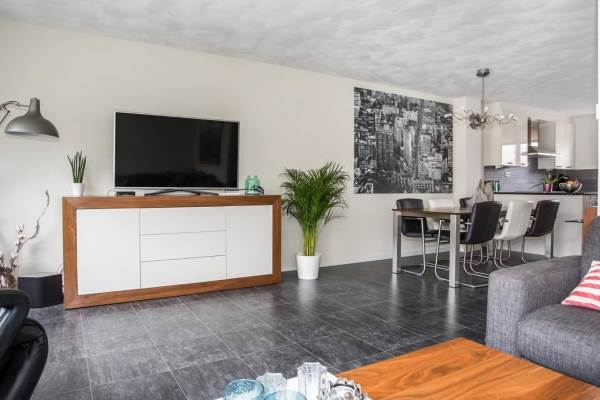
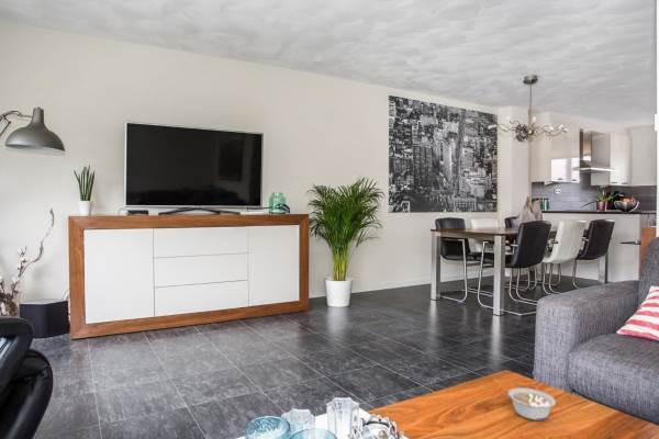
+ legume (532, 404)
